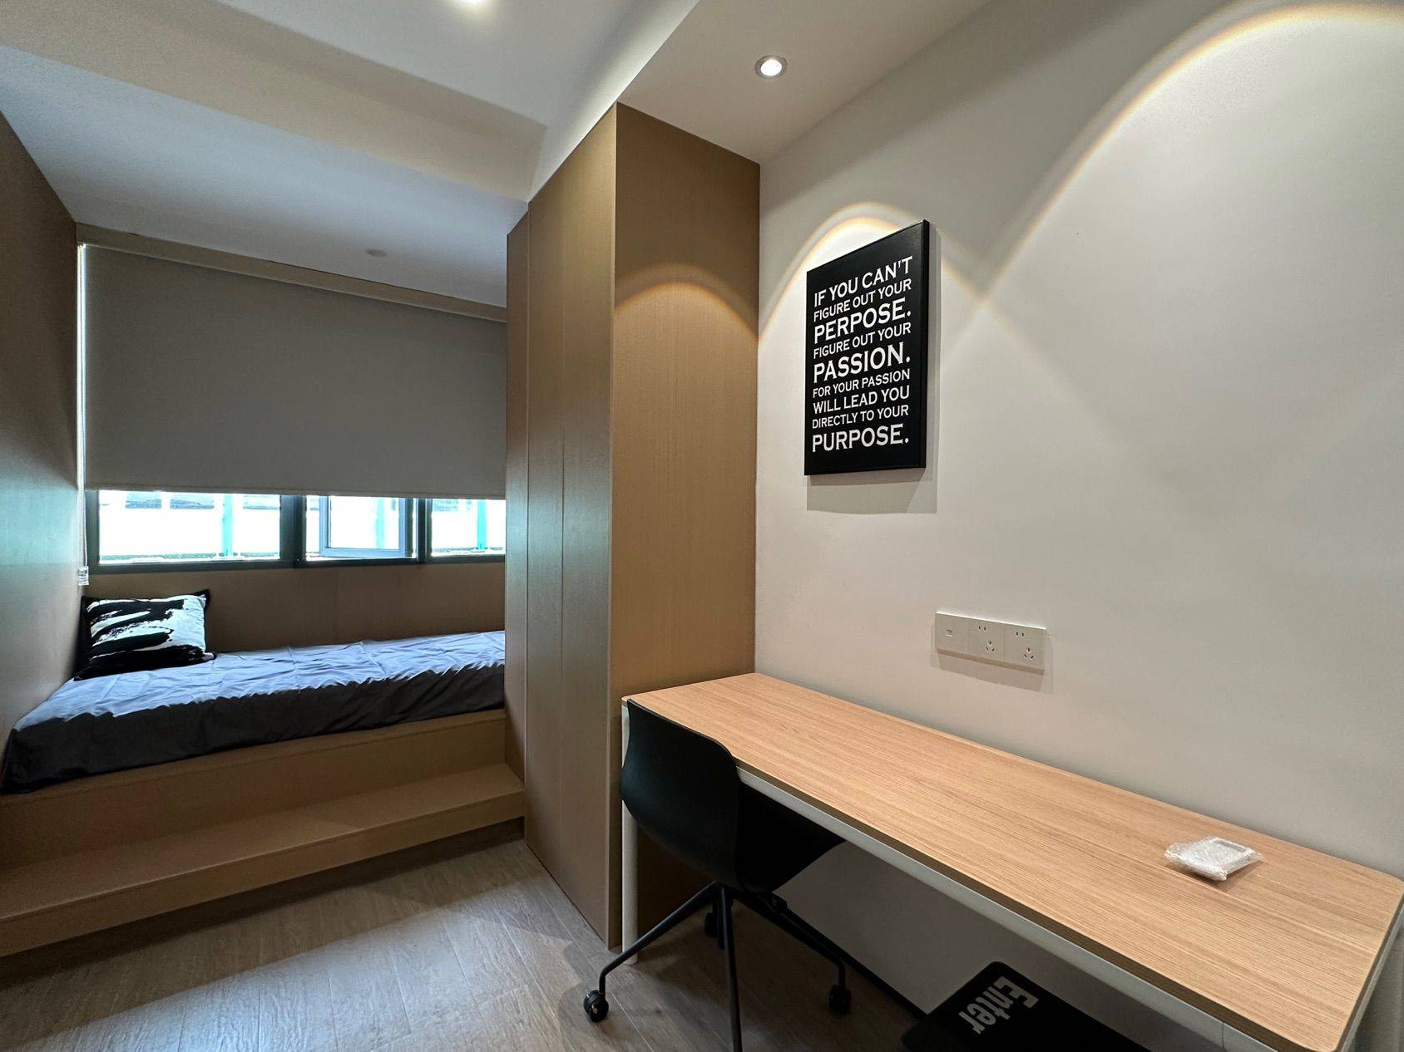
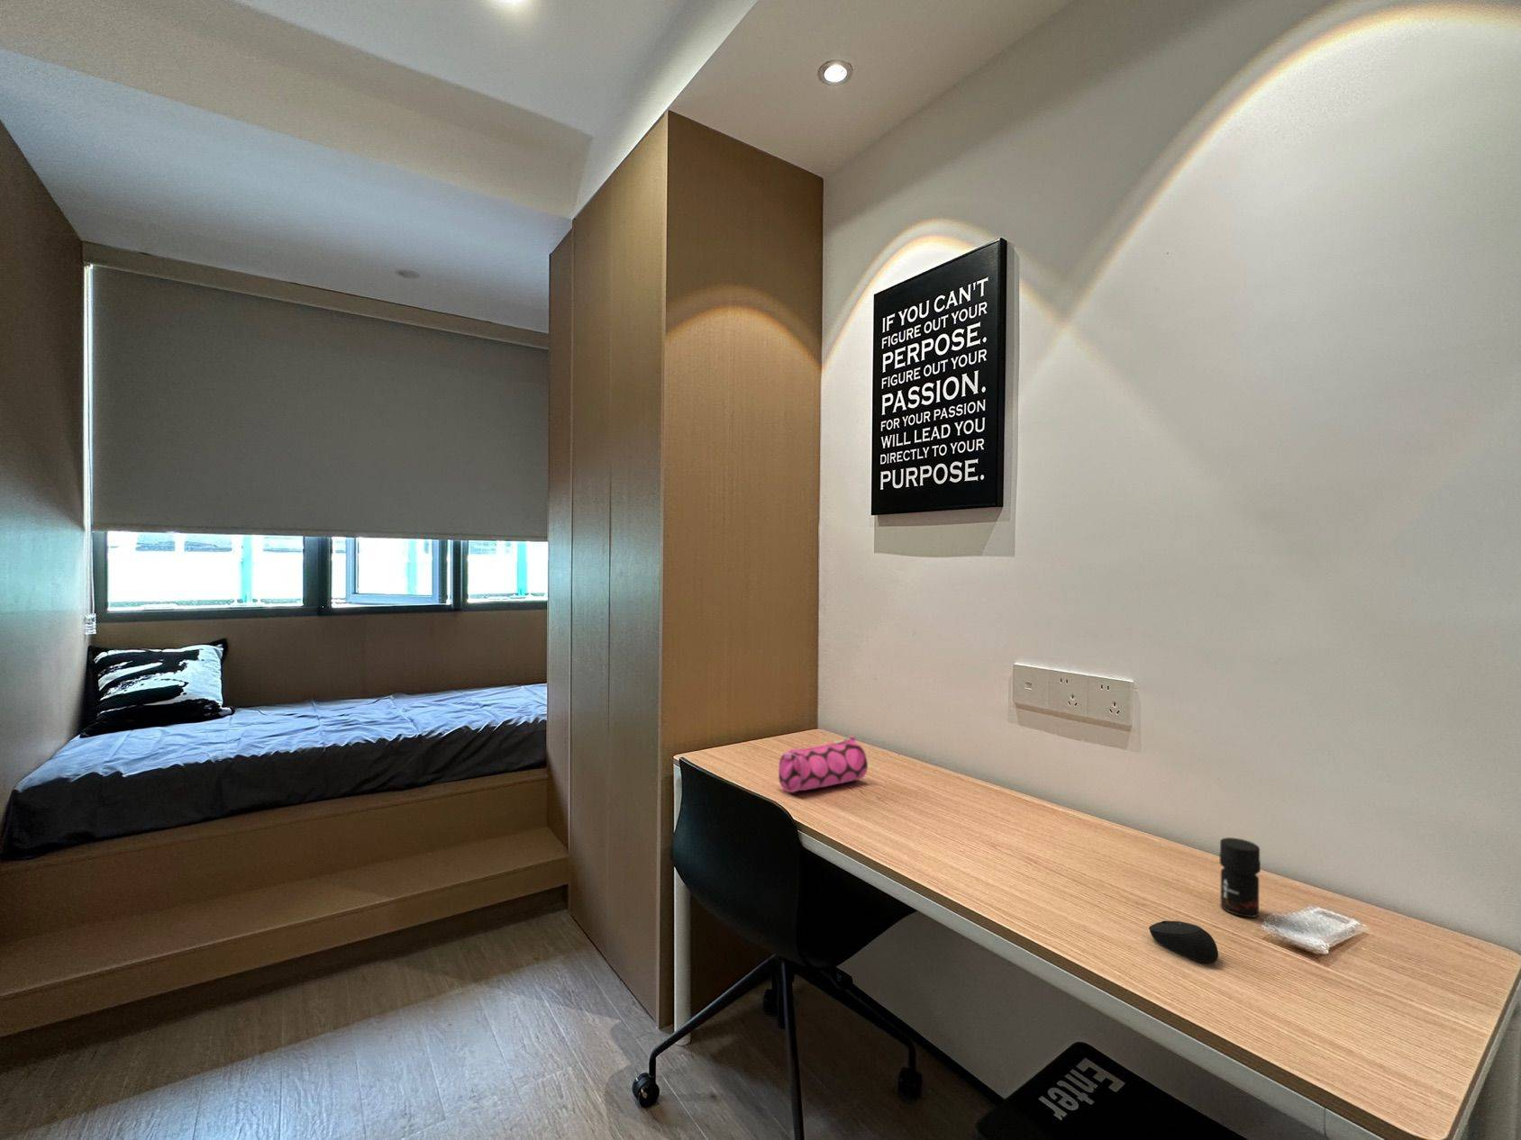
+ computer mouse (1182, 935)
+ jar (1240, 877)
+ pencil case (822, 764)
